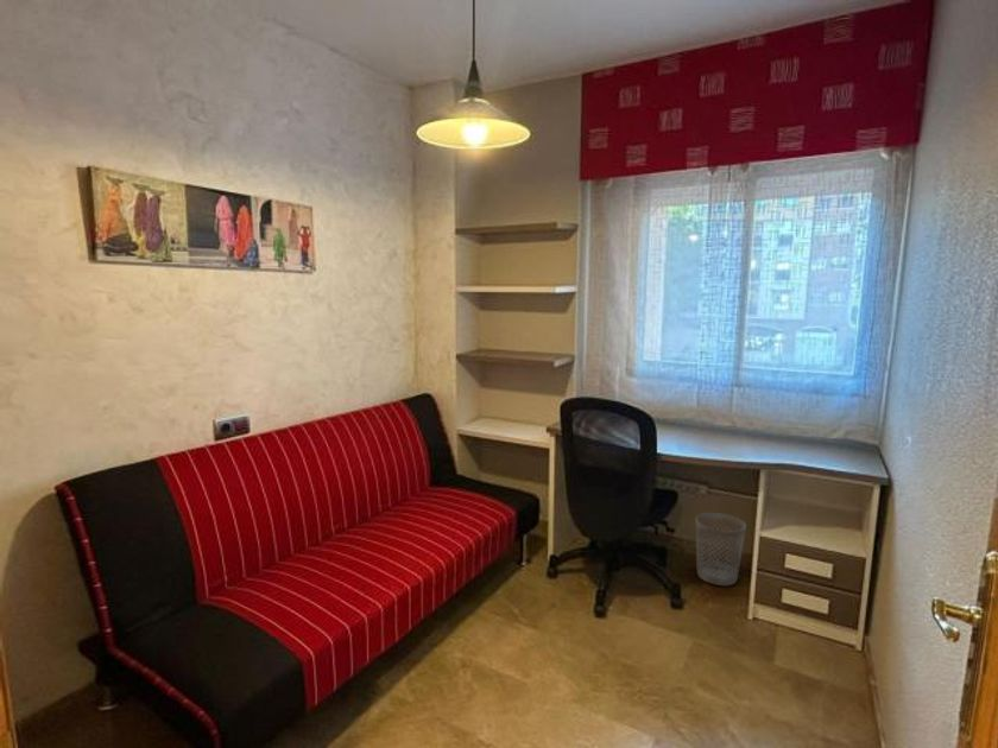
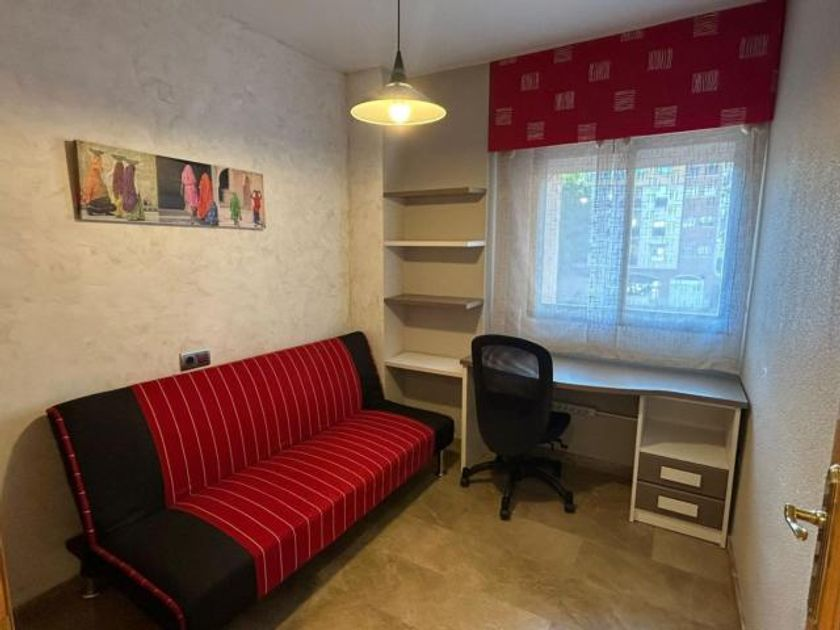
- wastebasket (718, 549)
